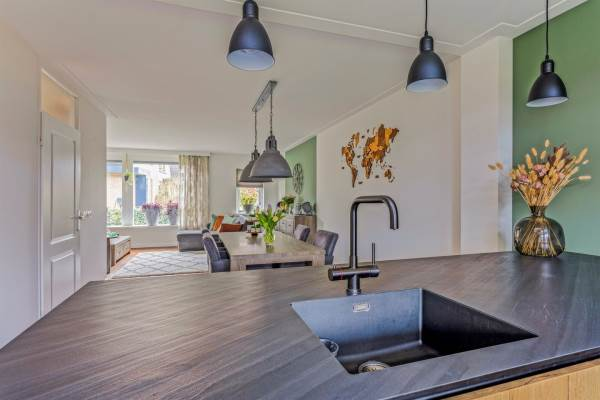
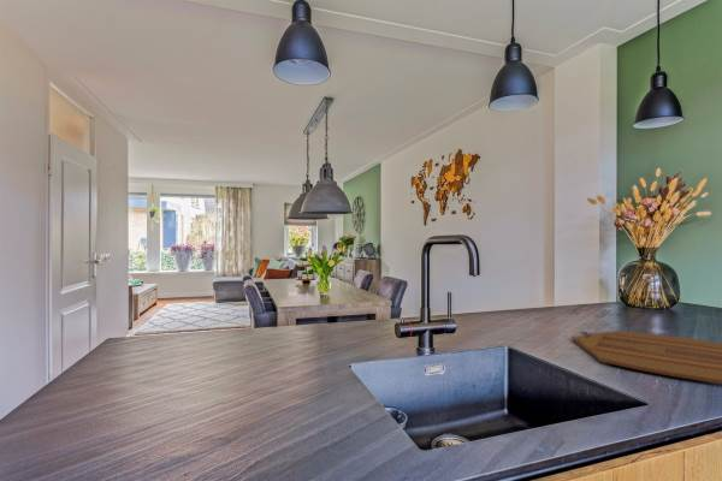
+ cutting board (644, 346)
